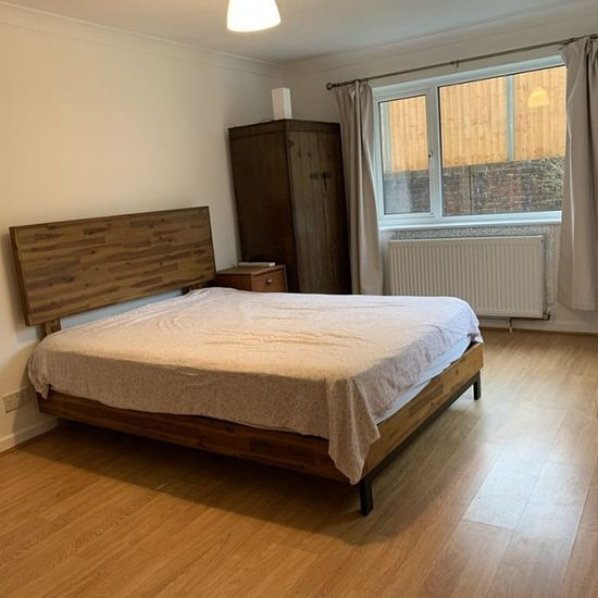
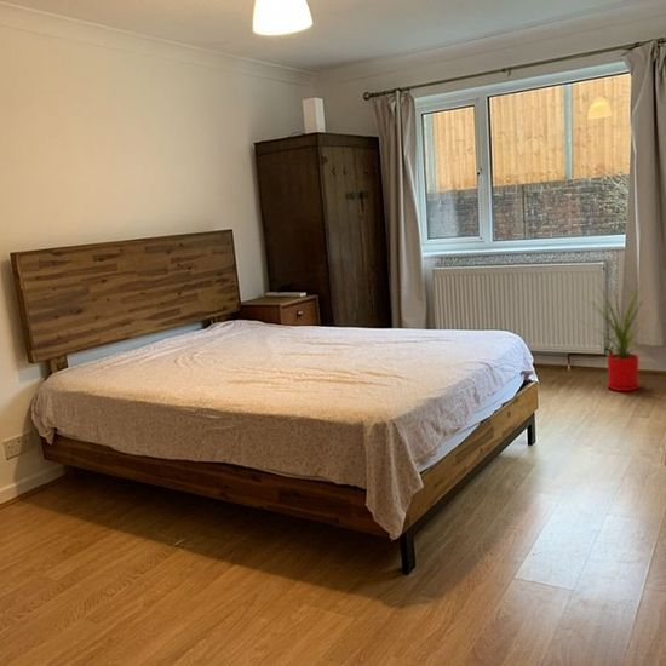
+ house plant (622, 335)
